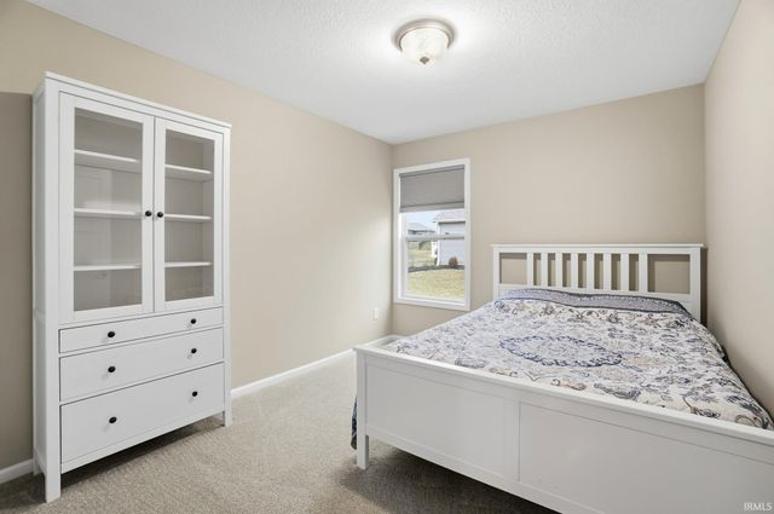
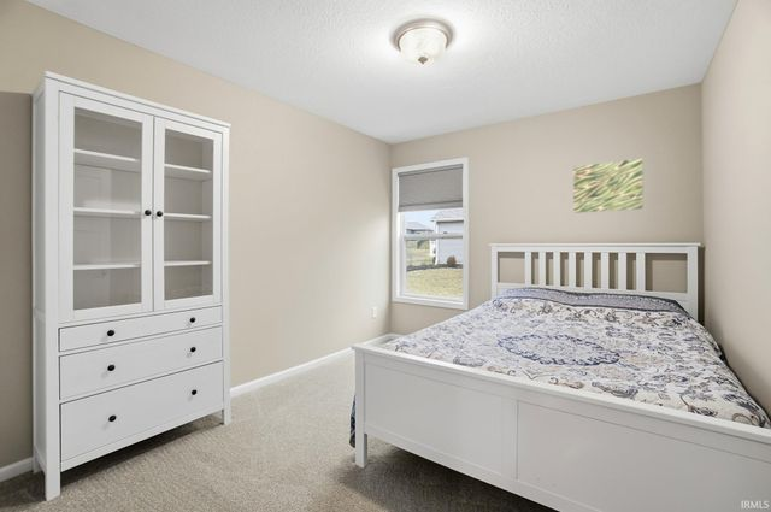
+ wall art (606, 187)
